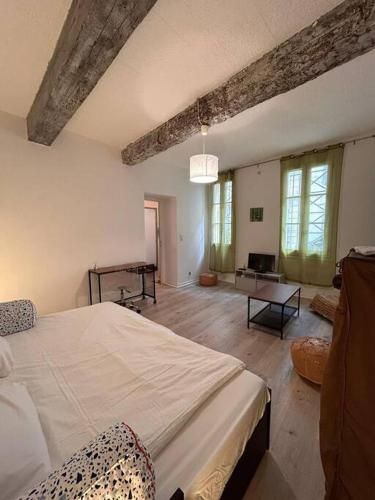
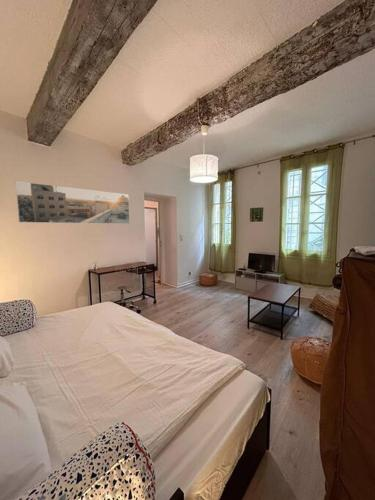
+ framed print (82, 206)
